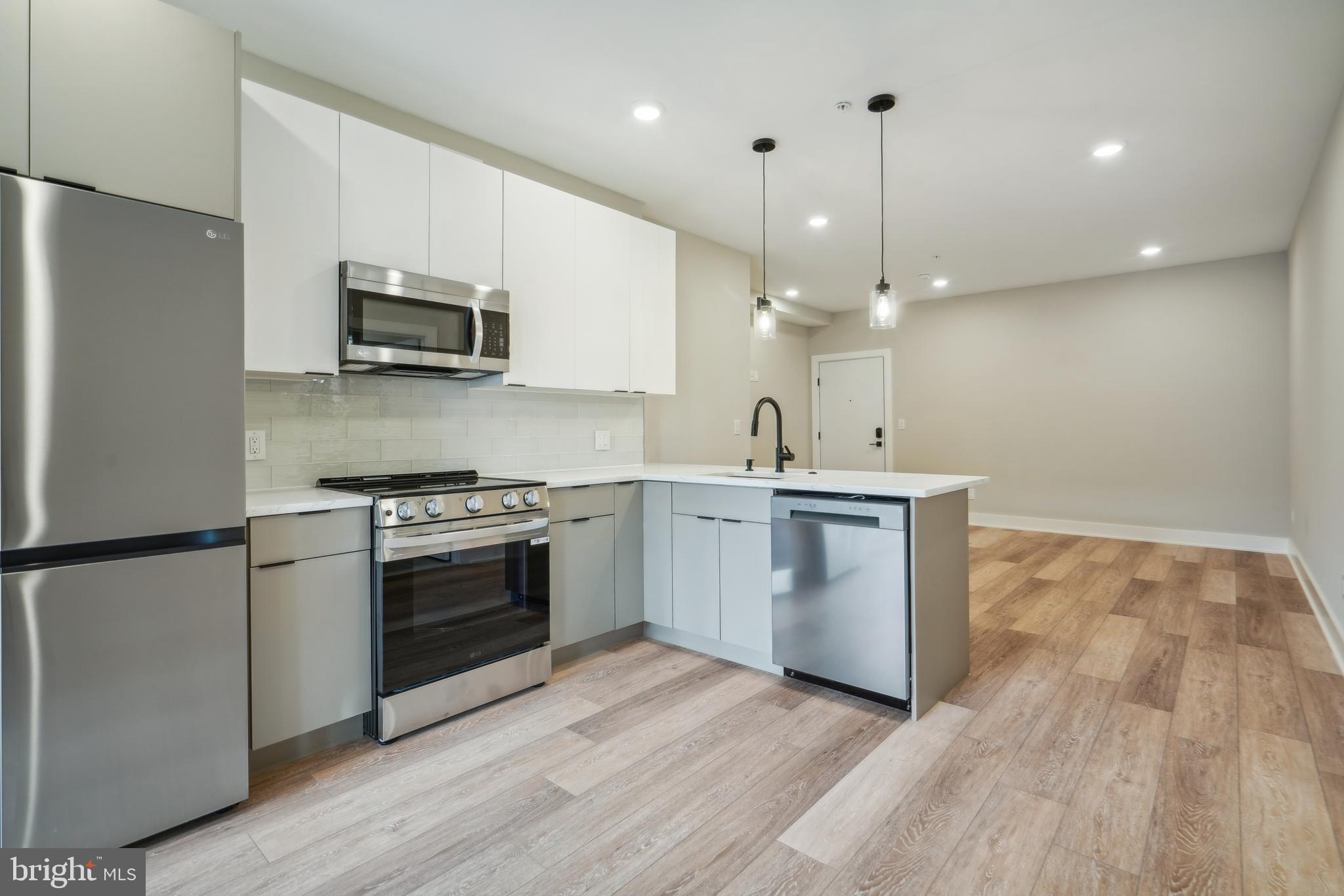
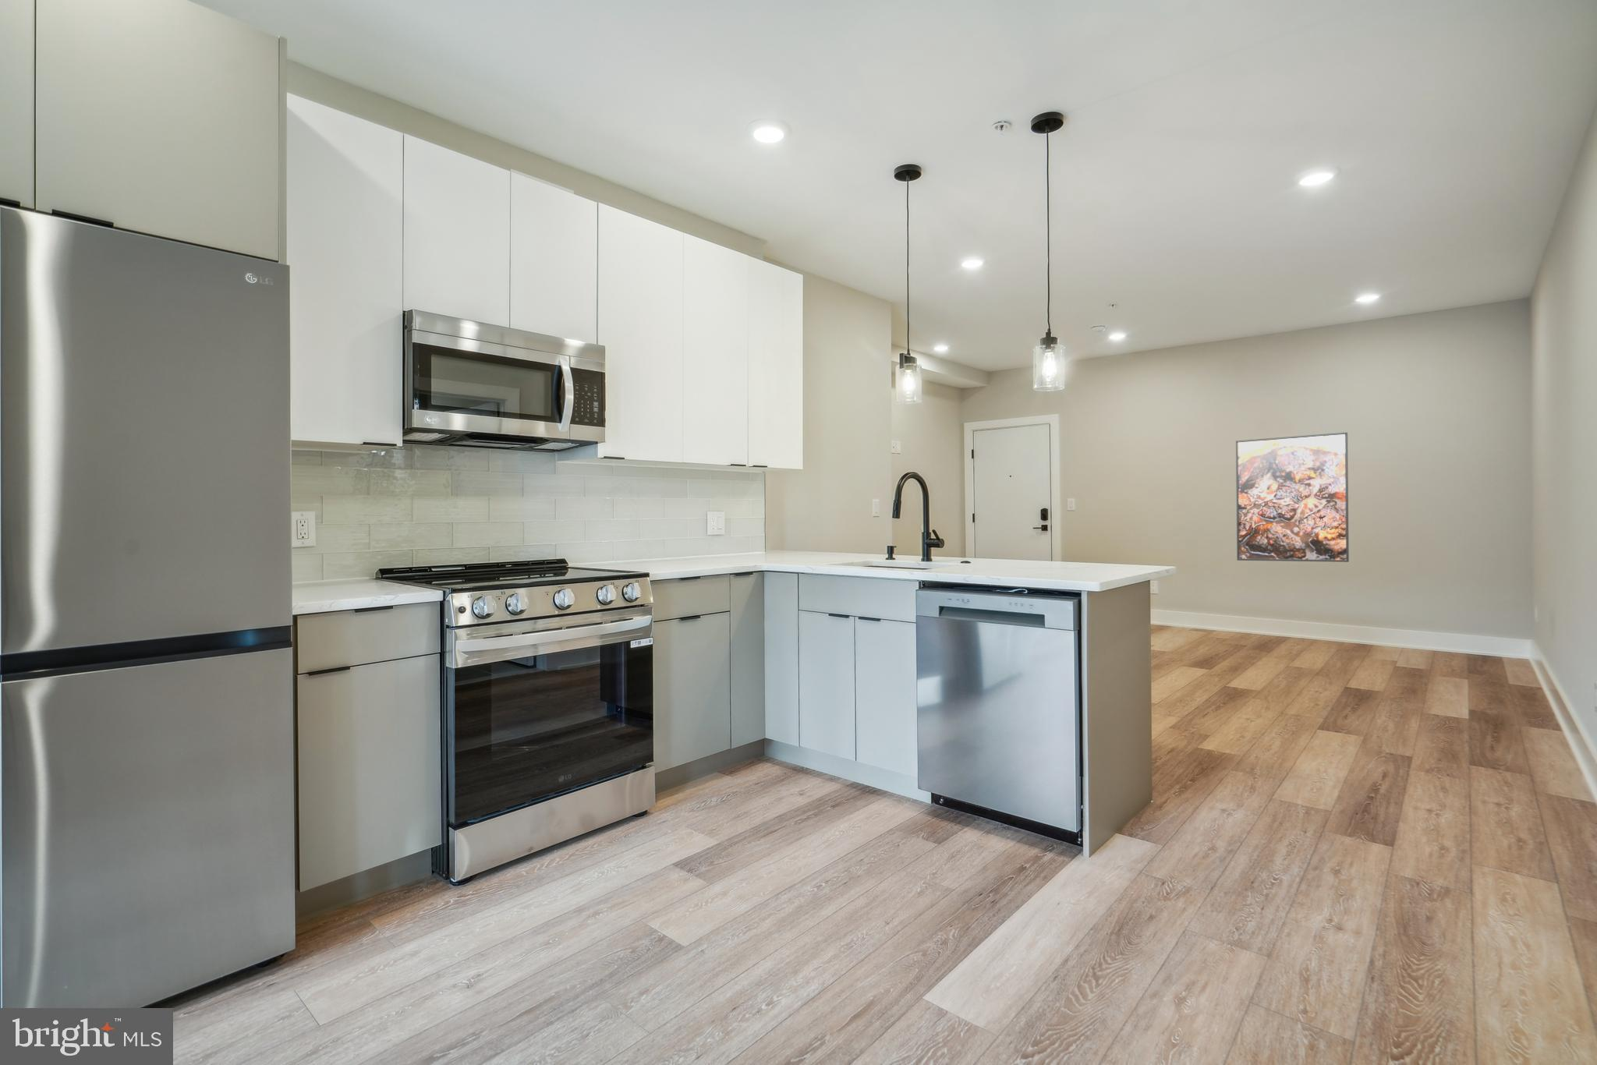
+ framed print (1289, 498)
